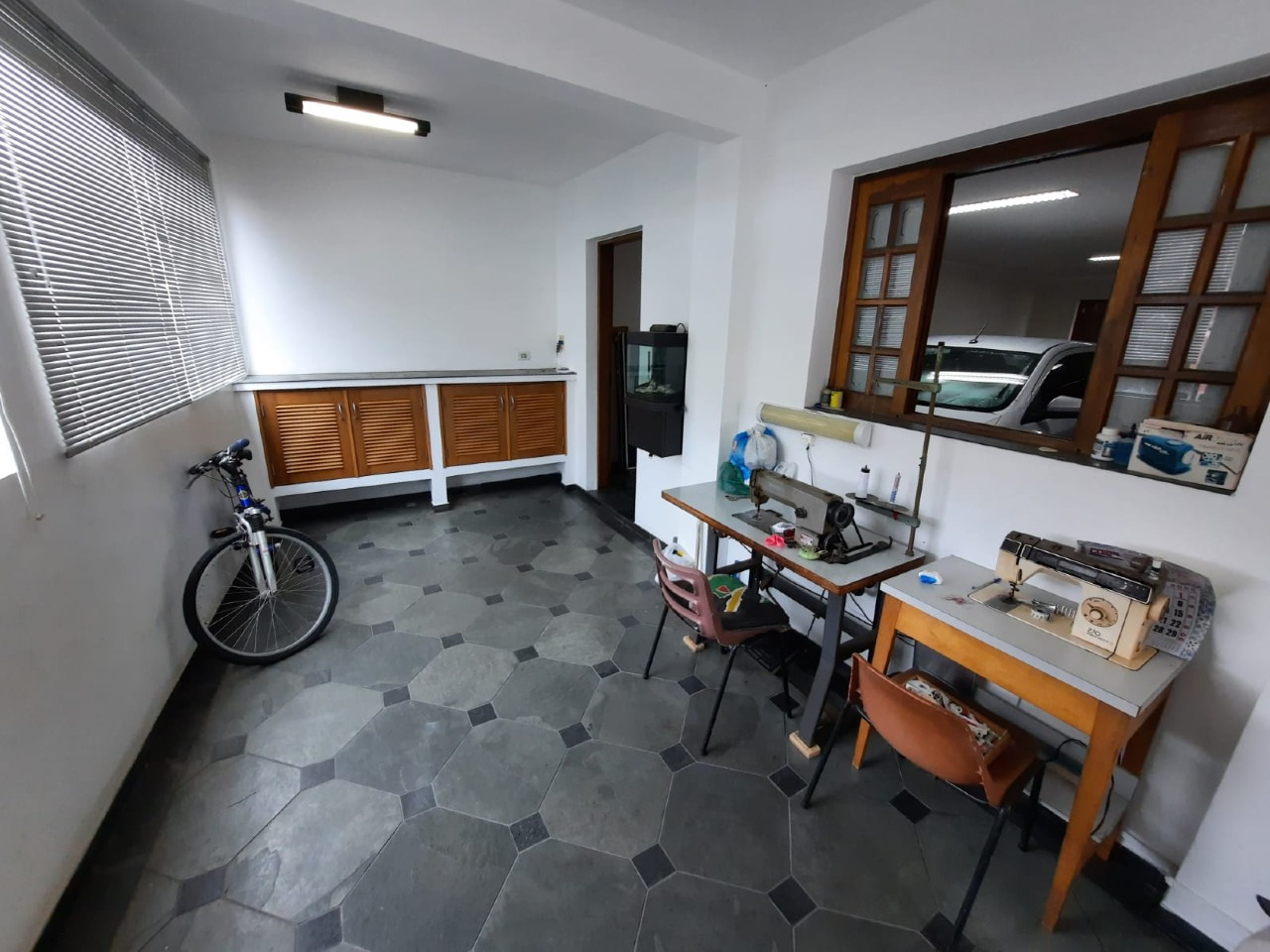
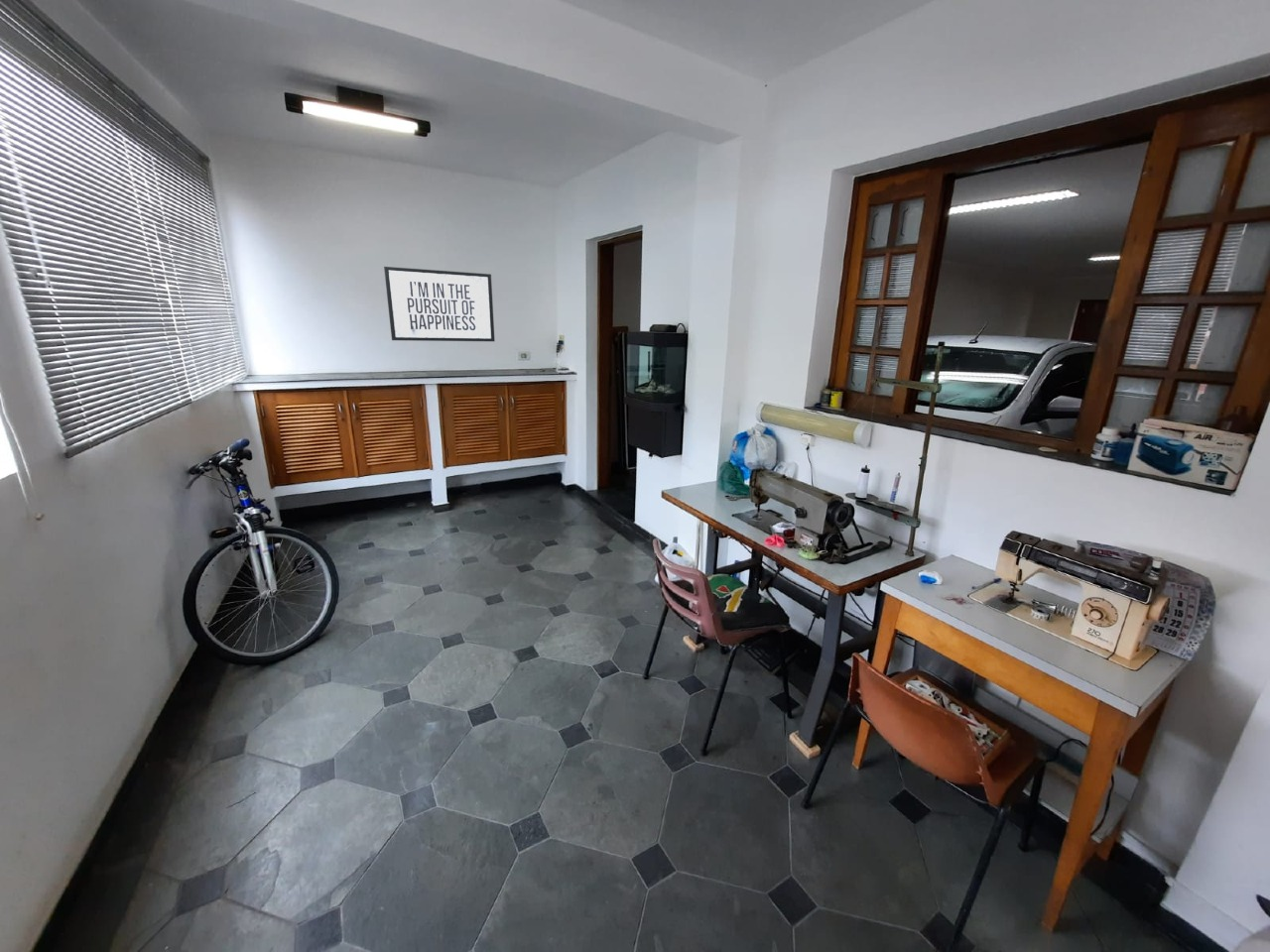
+ mirror (443, 306)
